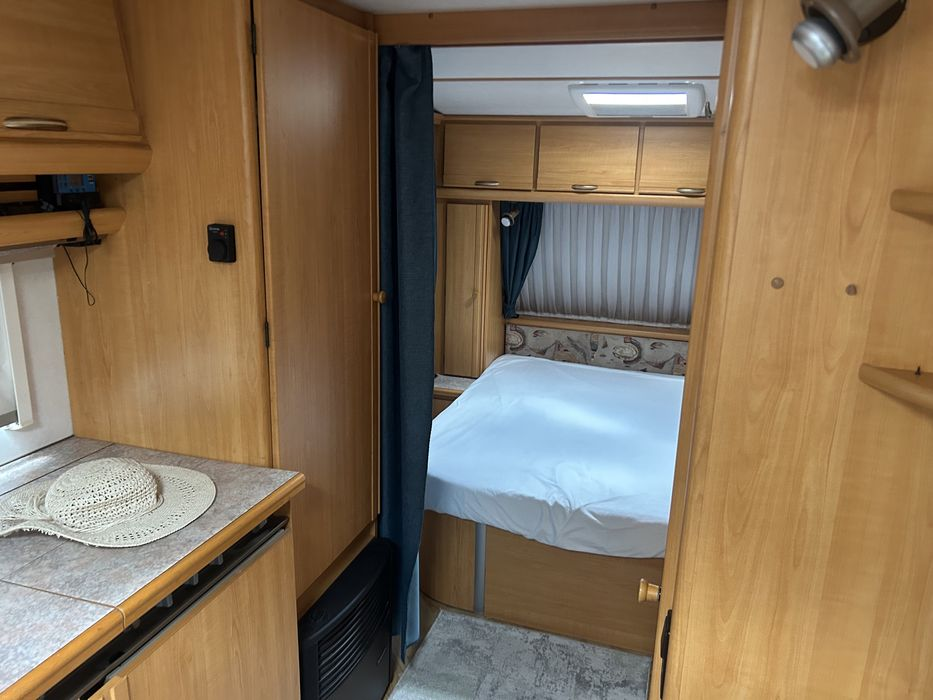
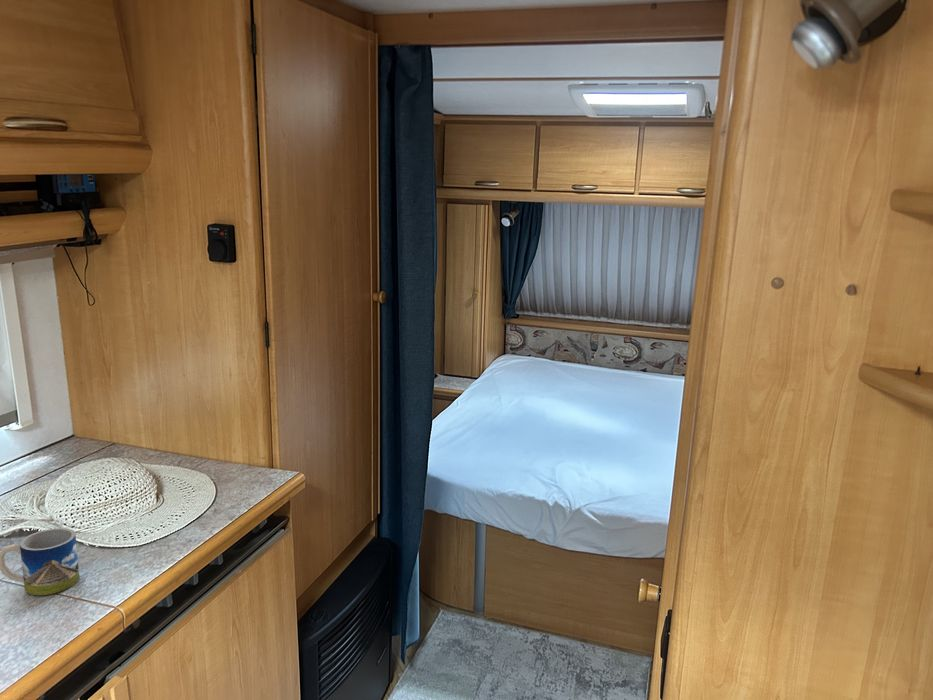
+ mug (38, 562)
